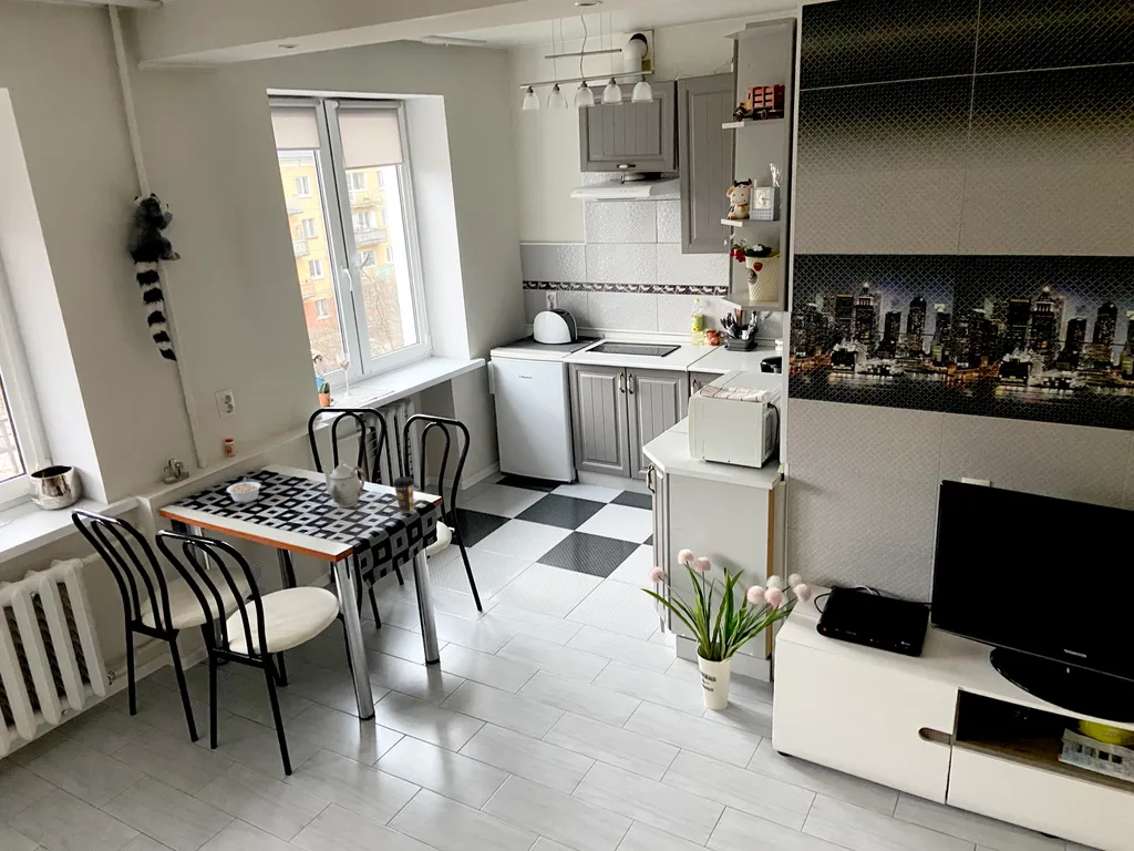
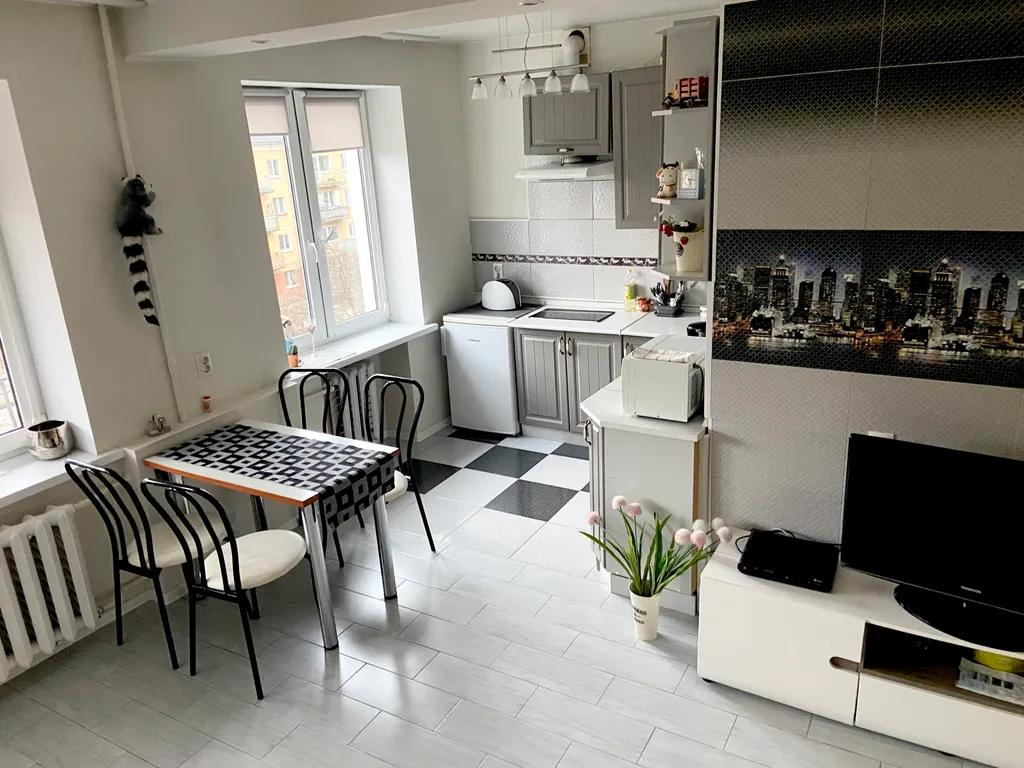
- teapot (343, 482)
- legume (244, 491)
- coffee cup (404, 494)
